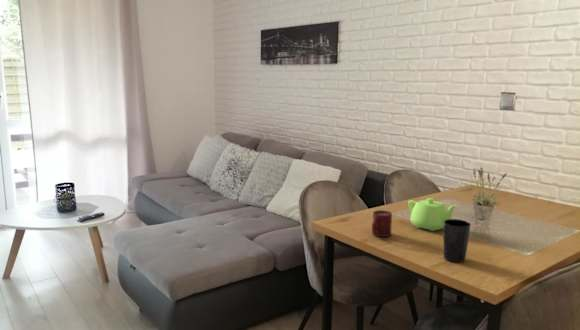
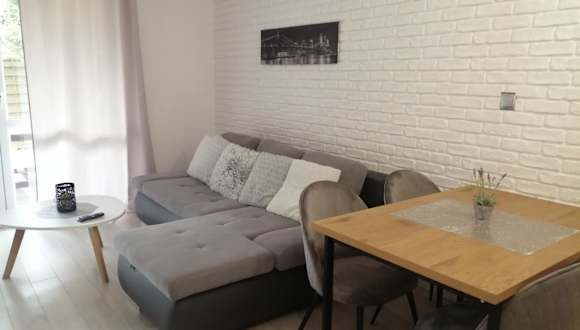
- cup (455, 240)
- teapot (431, 213)
- cup (379, 224)
